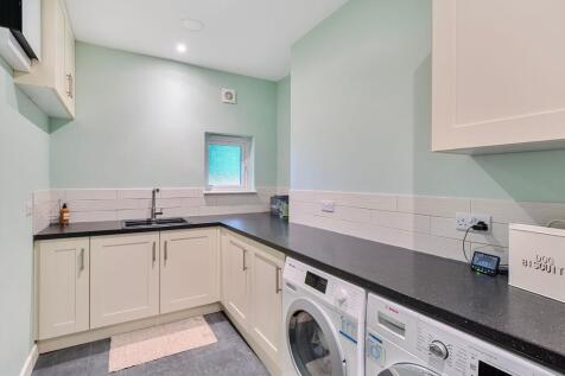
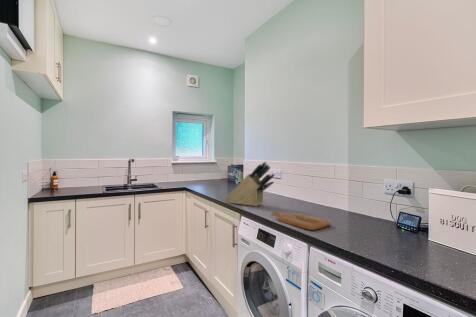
+ cutting board (295, 218)
+ knife block (249, 182)
